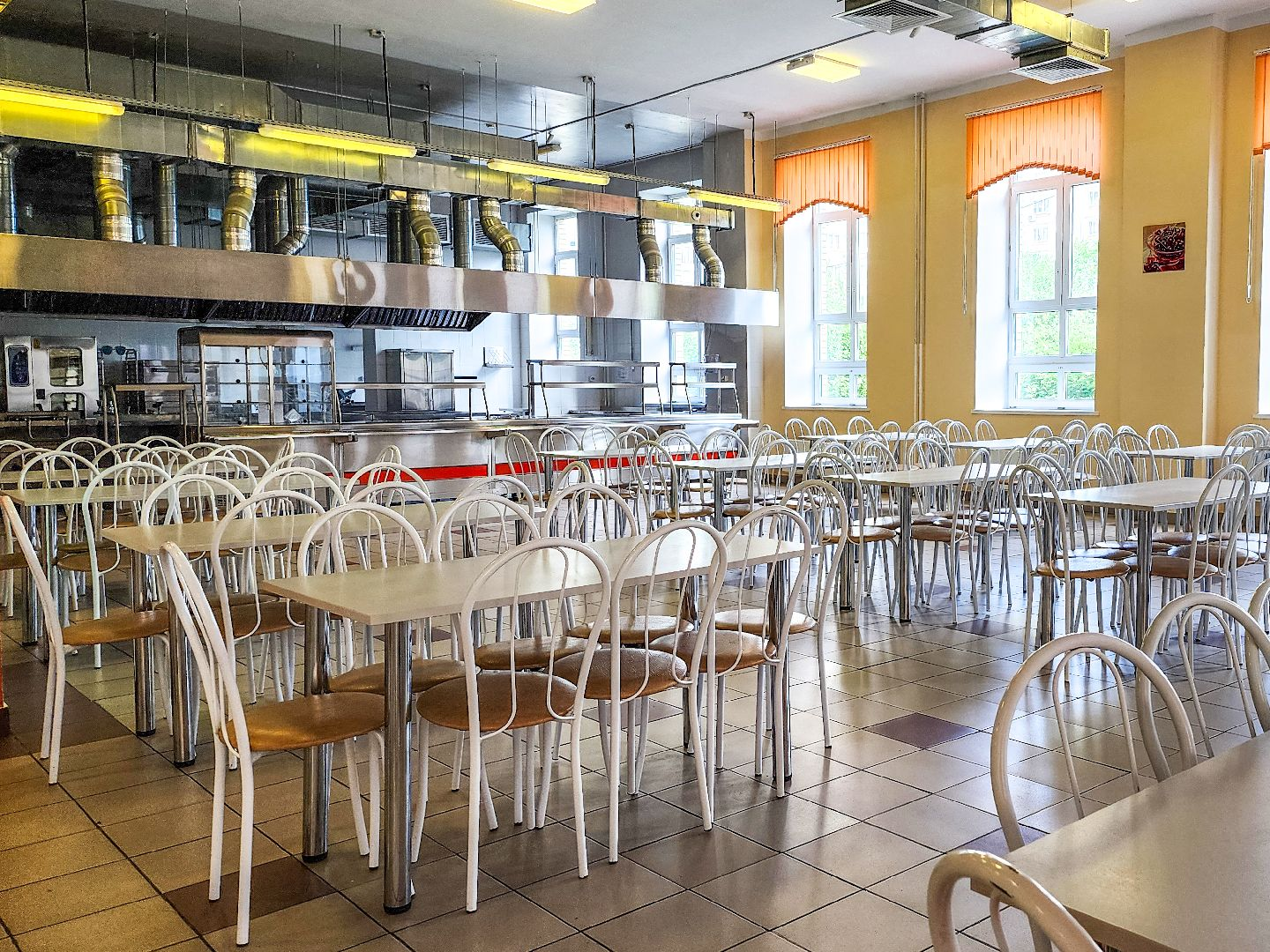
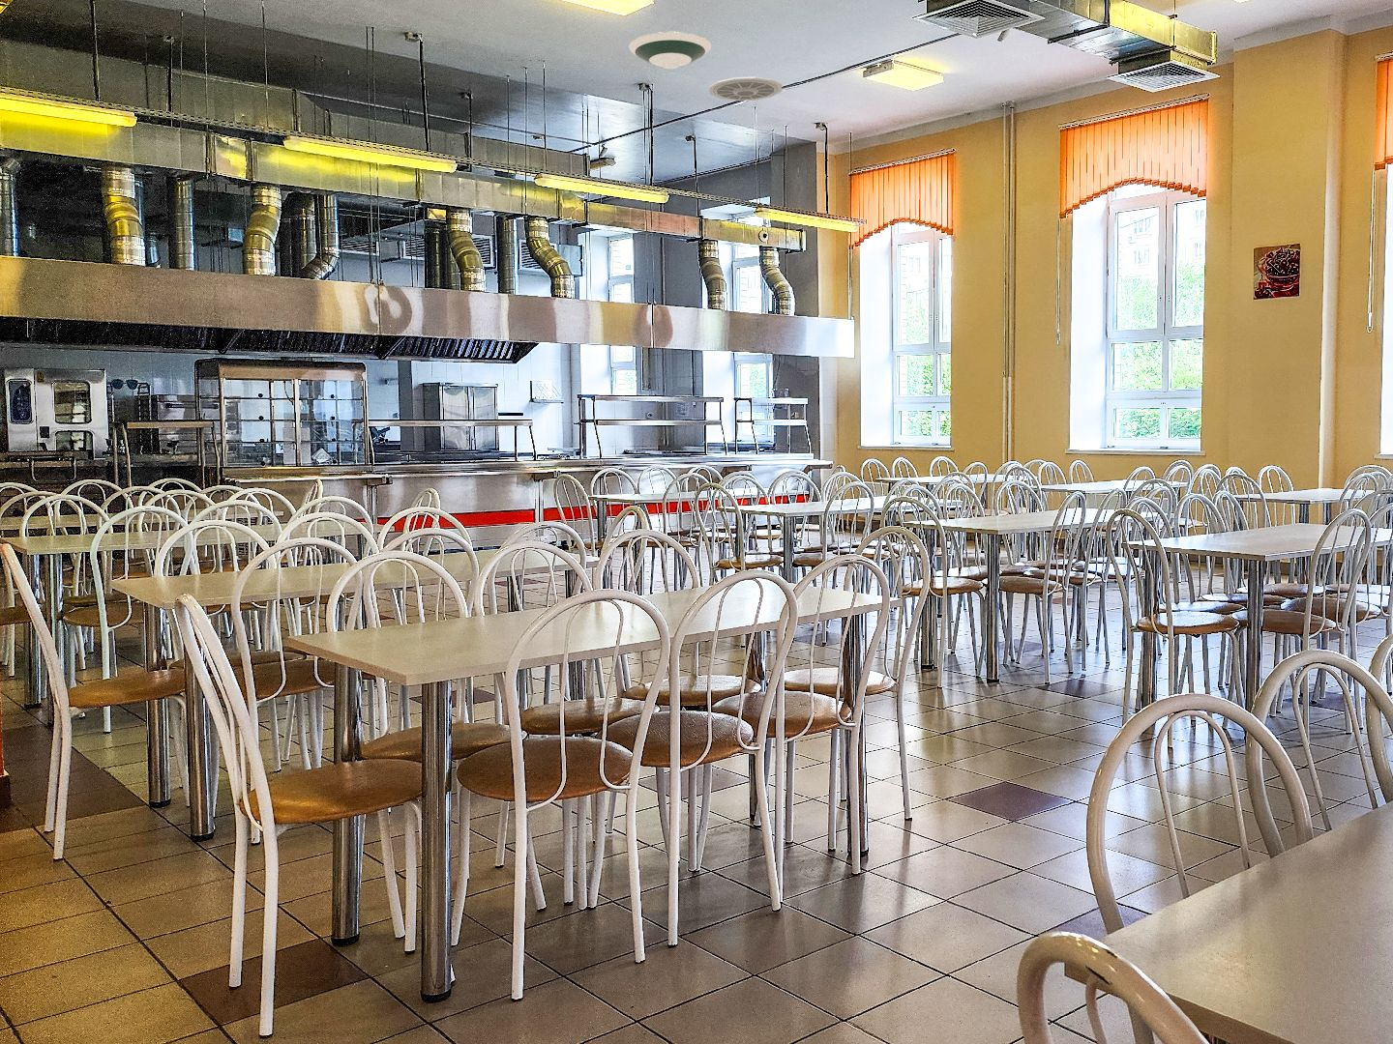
+ ceiling vent (745, 91)
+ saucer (669, 56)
